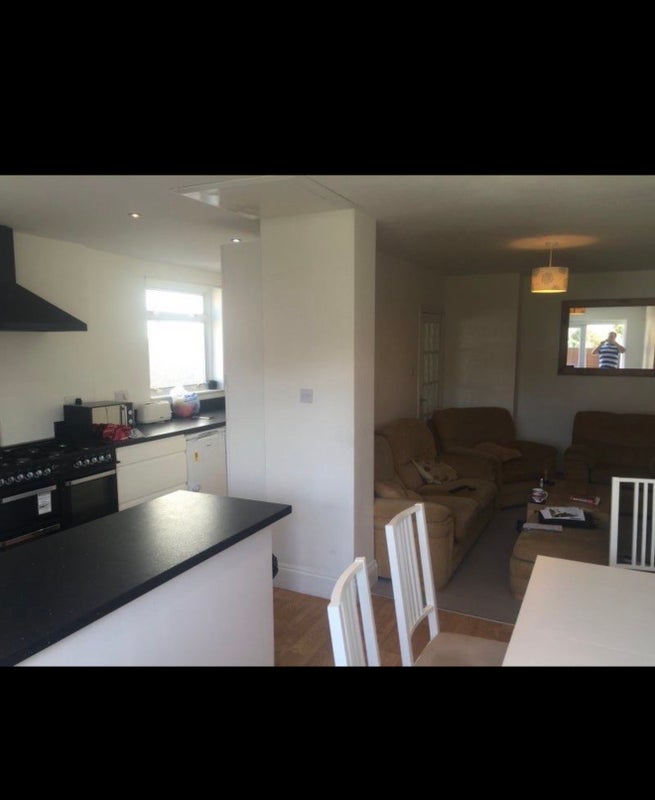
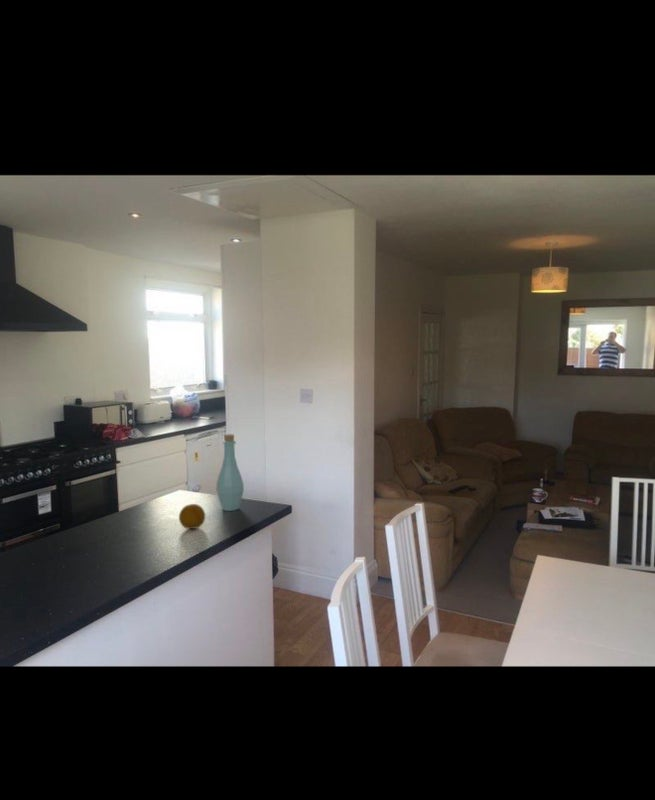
+ bottle (229, 471)
+ fruit (192, 516)
